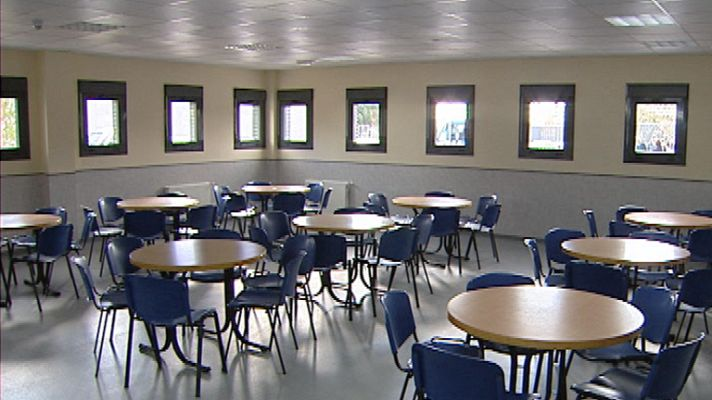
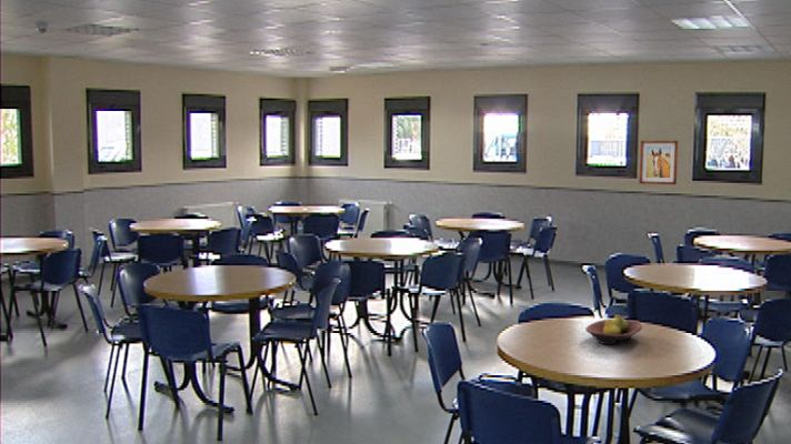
+ fruit bowl (613, 327)
+ wall art (658, 162)
